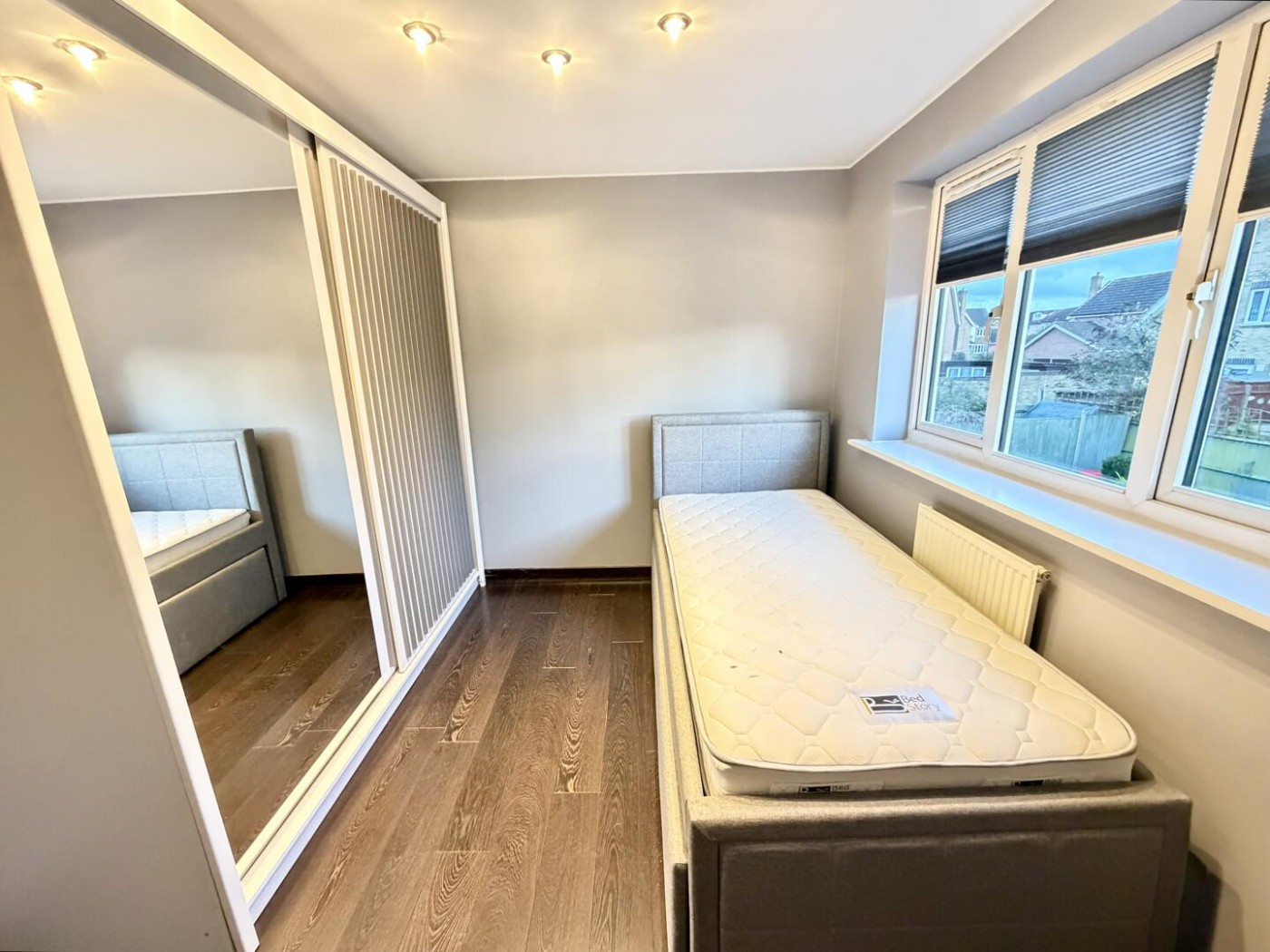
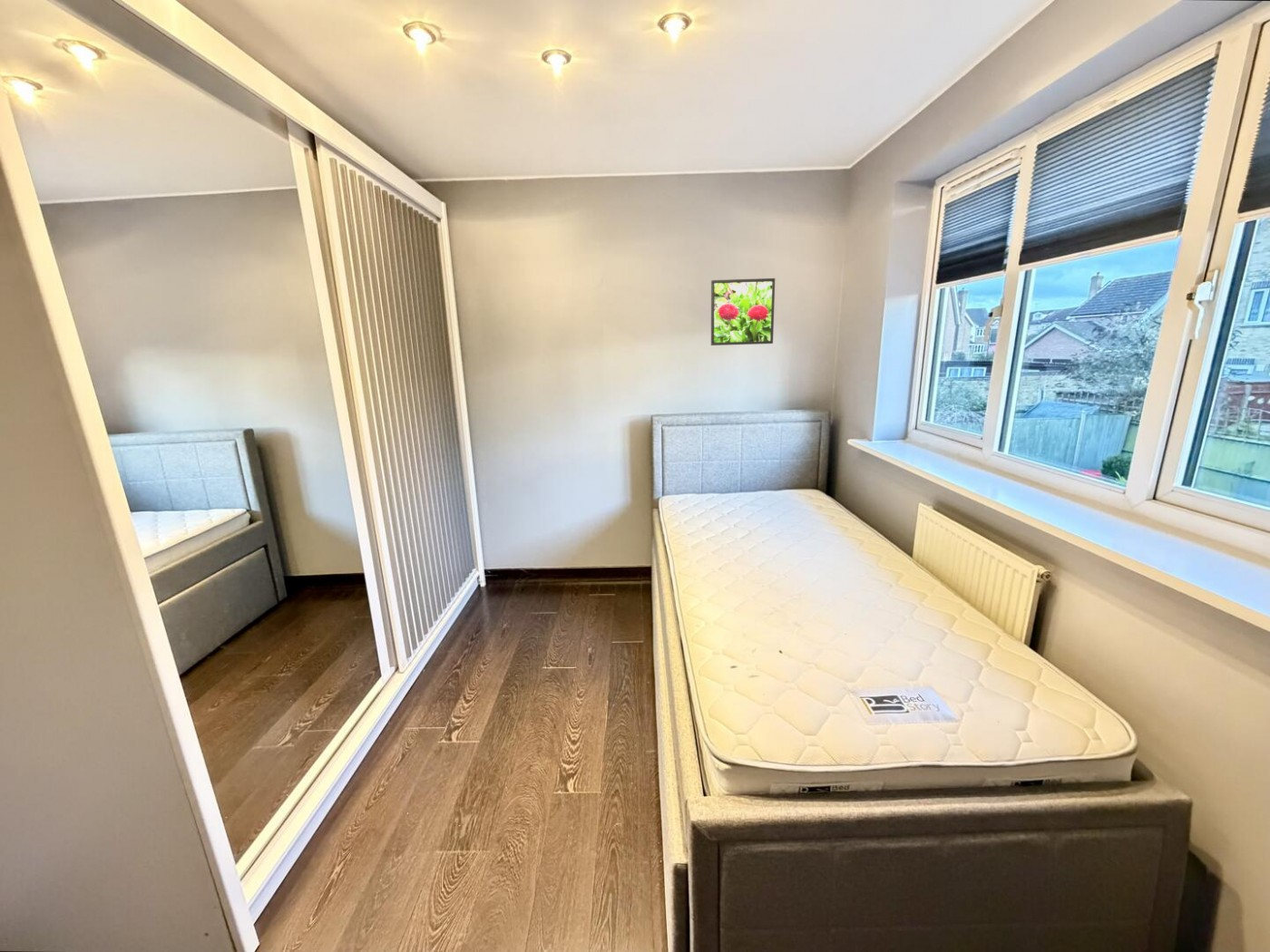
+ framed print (742, 312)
